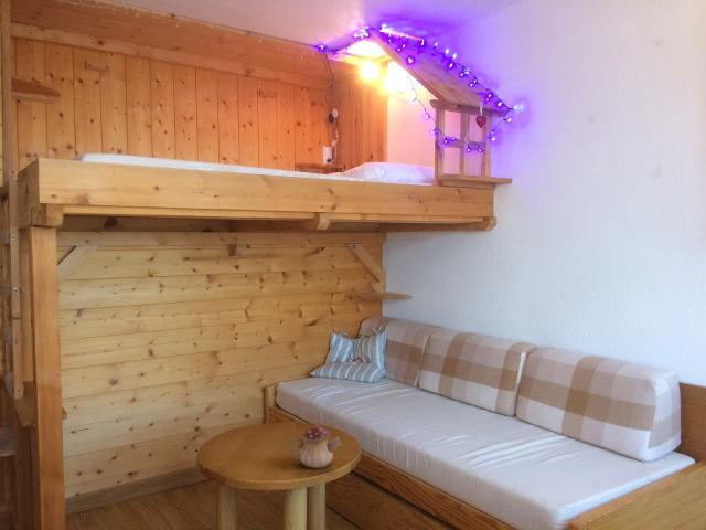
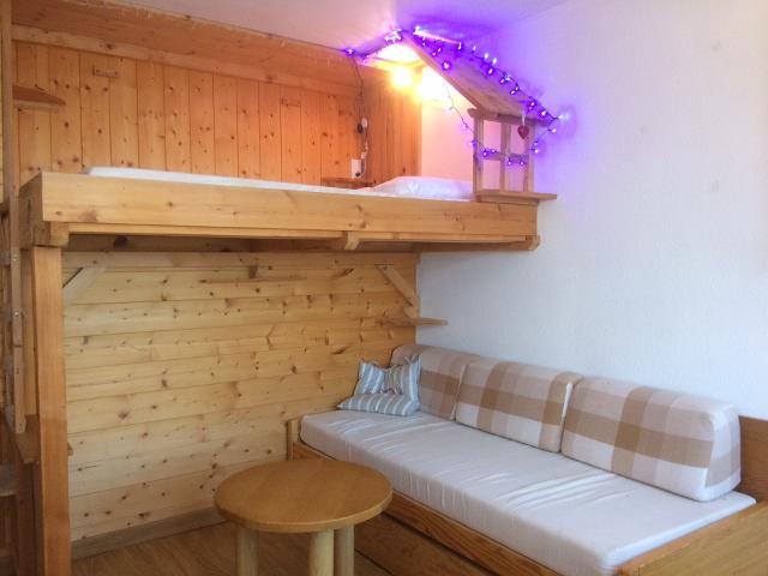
- teapot (313, 442)
